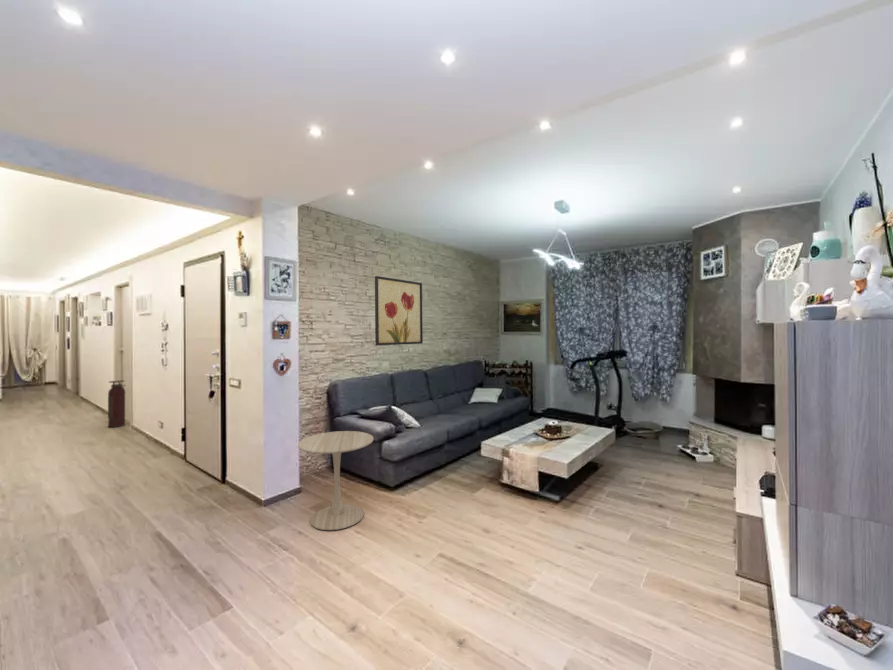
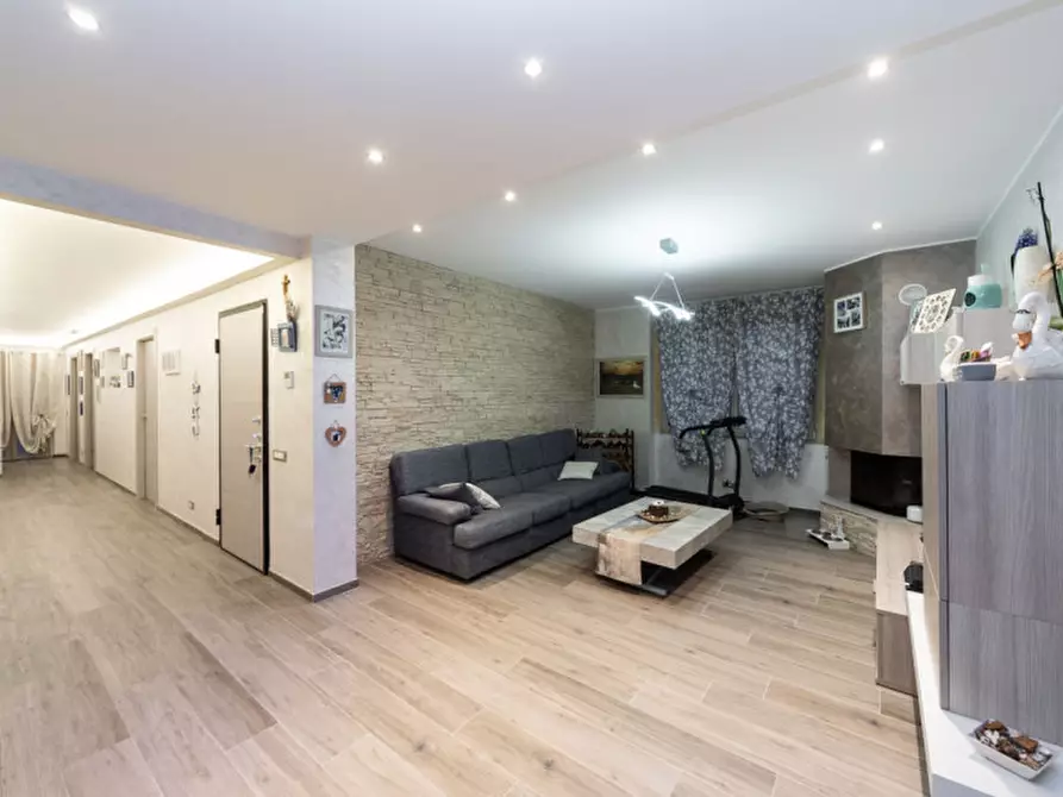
- wall art (400, 312)
- side table (337, 478)
- fire extinguisher (116, 403)
